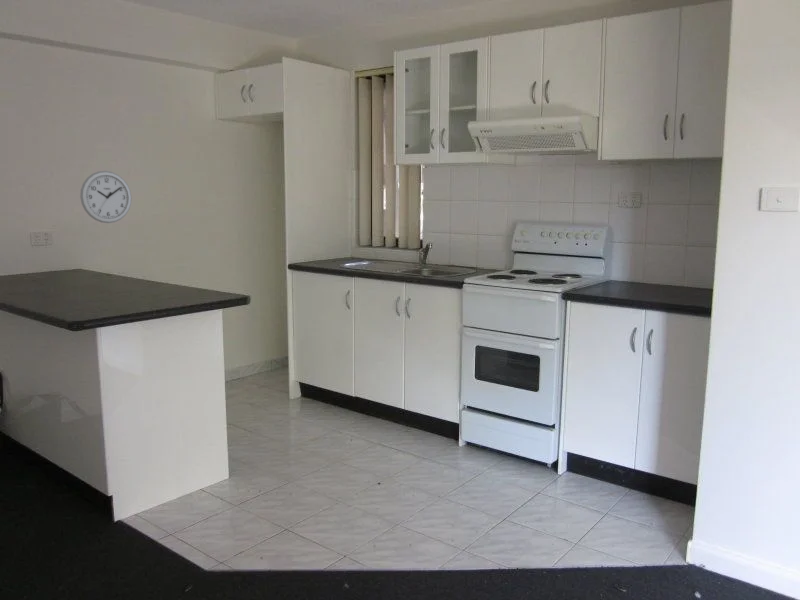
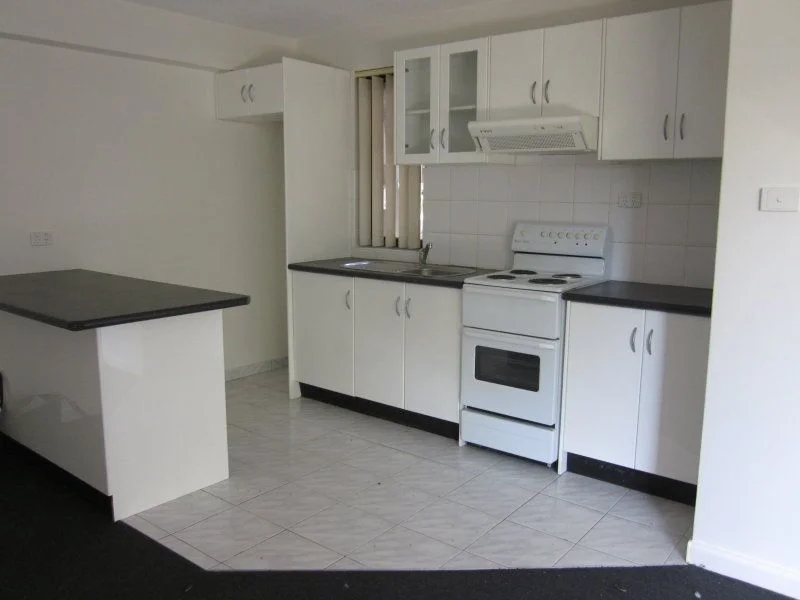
- wall clock (107, 197)
